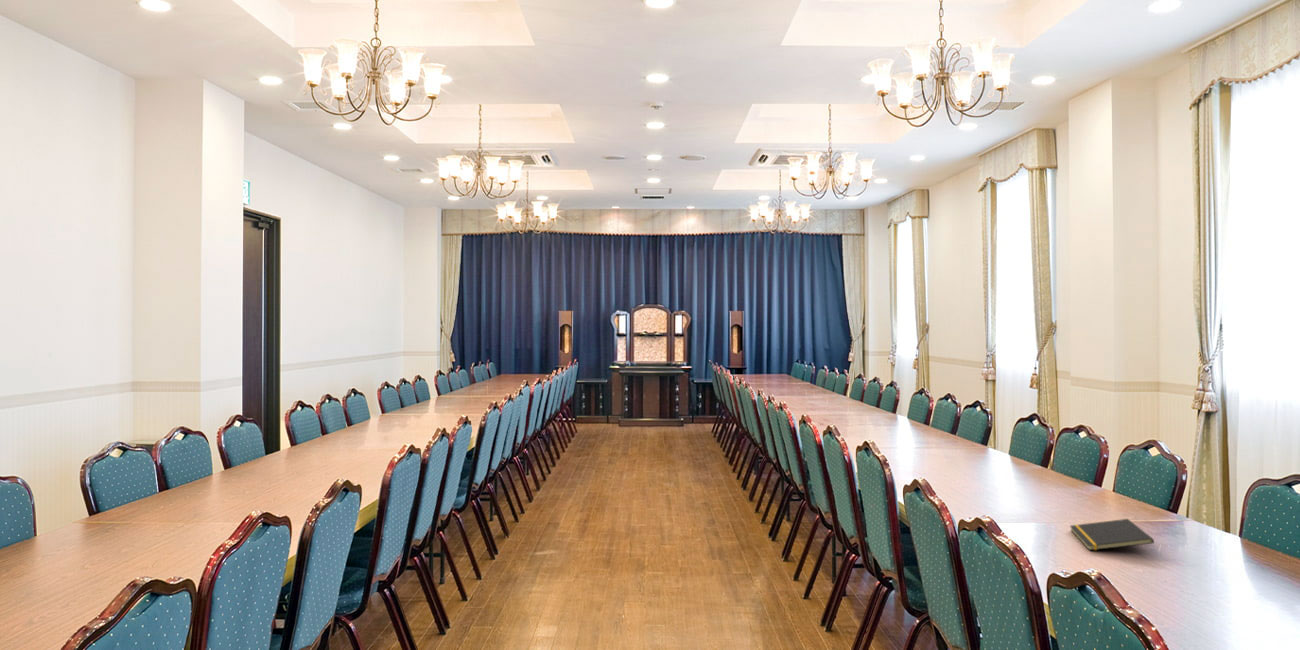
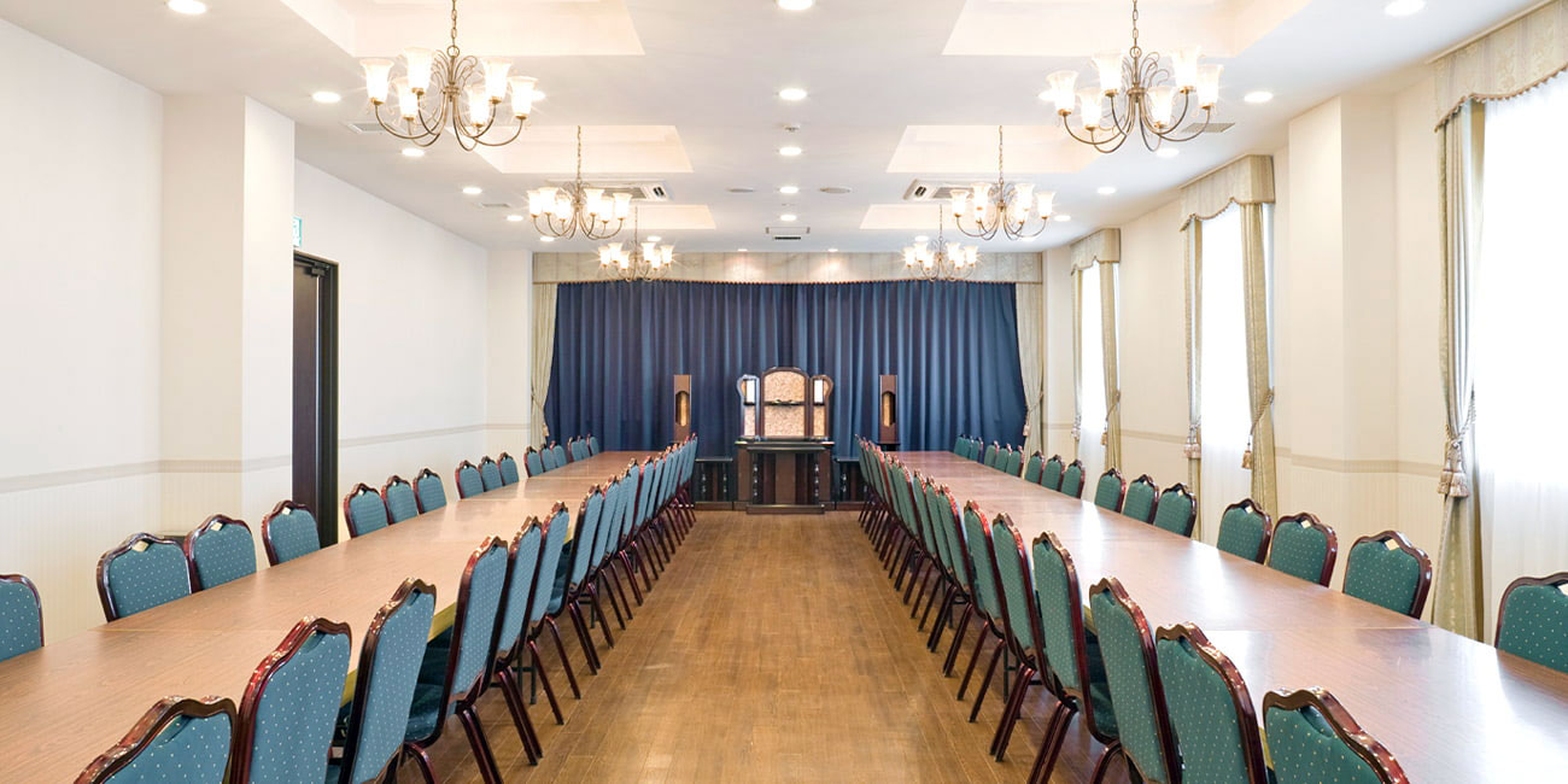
- notepad (1109, 534)
